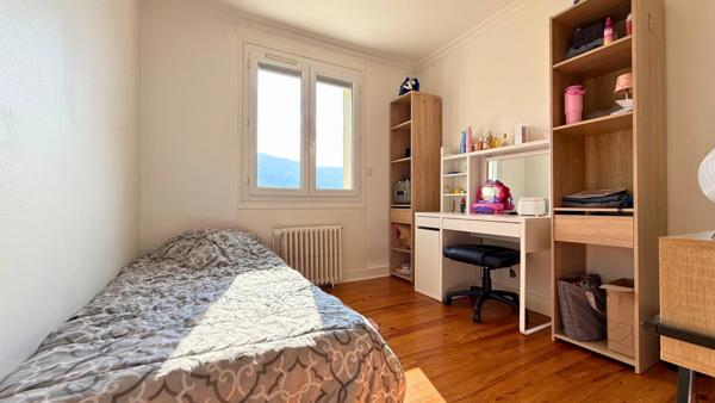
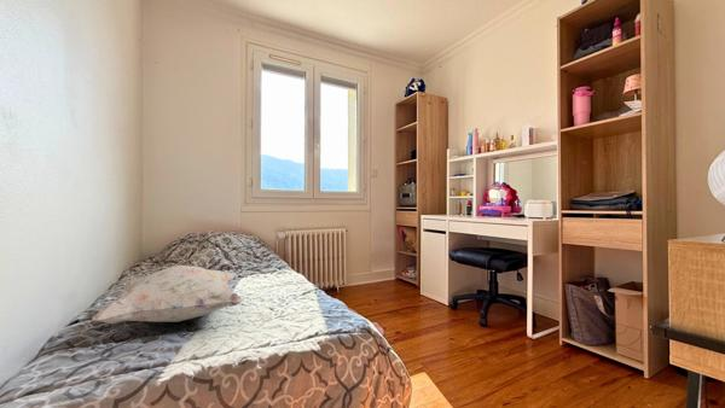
+ decorative pillow (179, 292)
